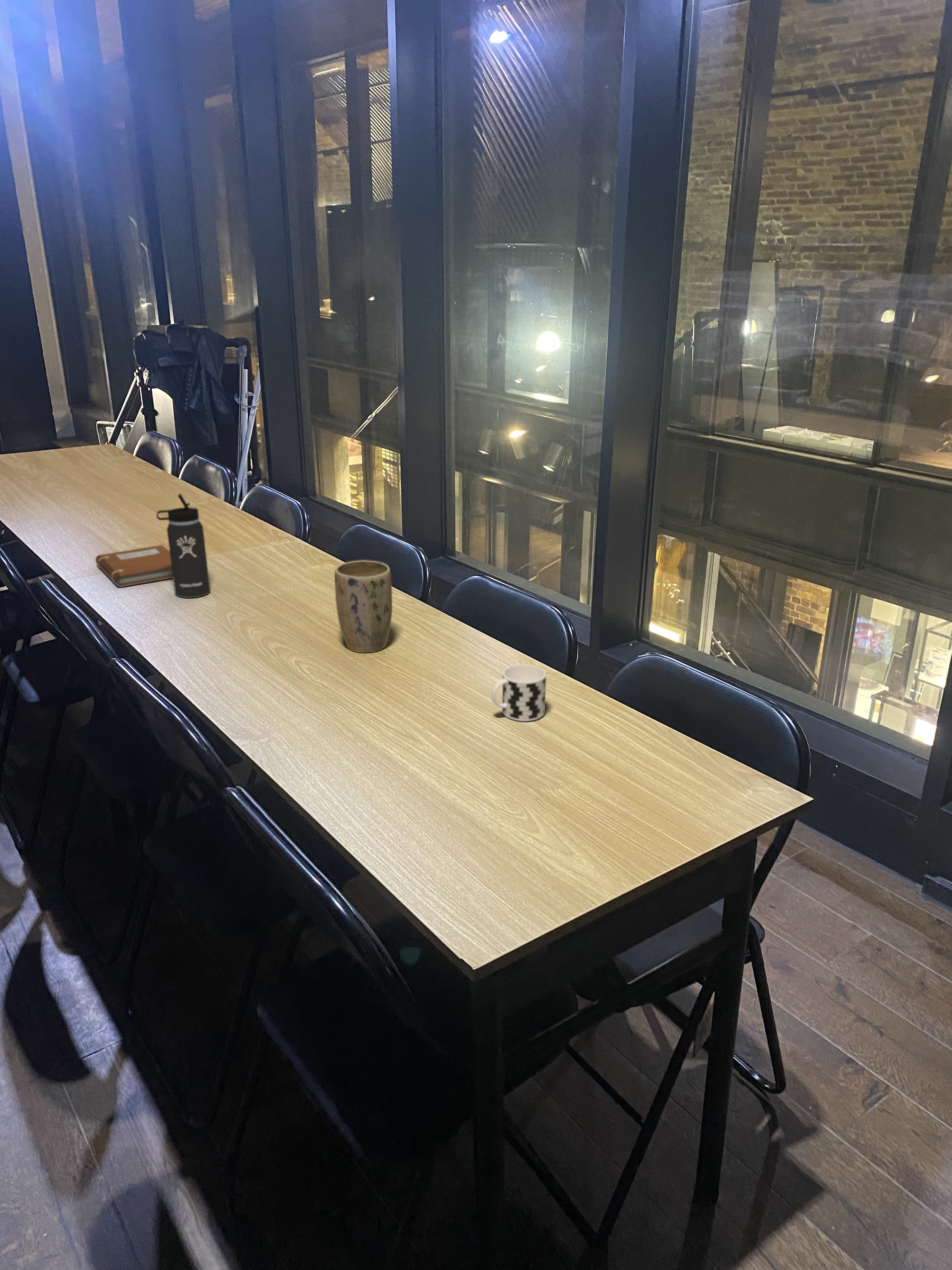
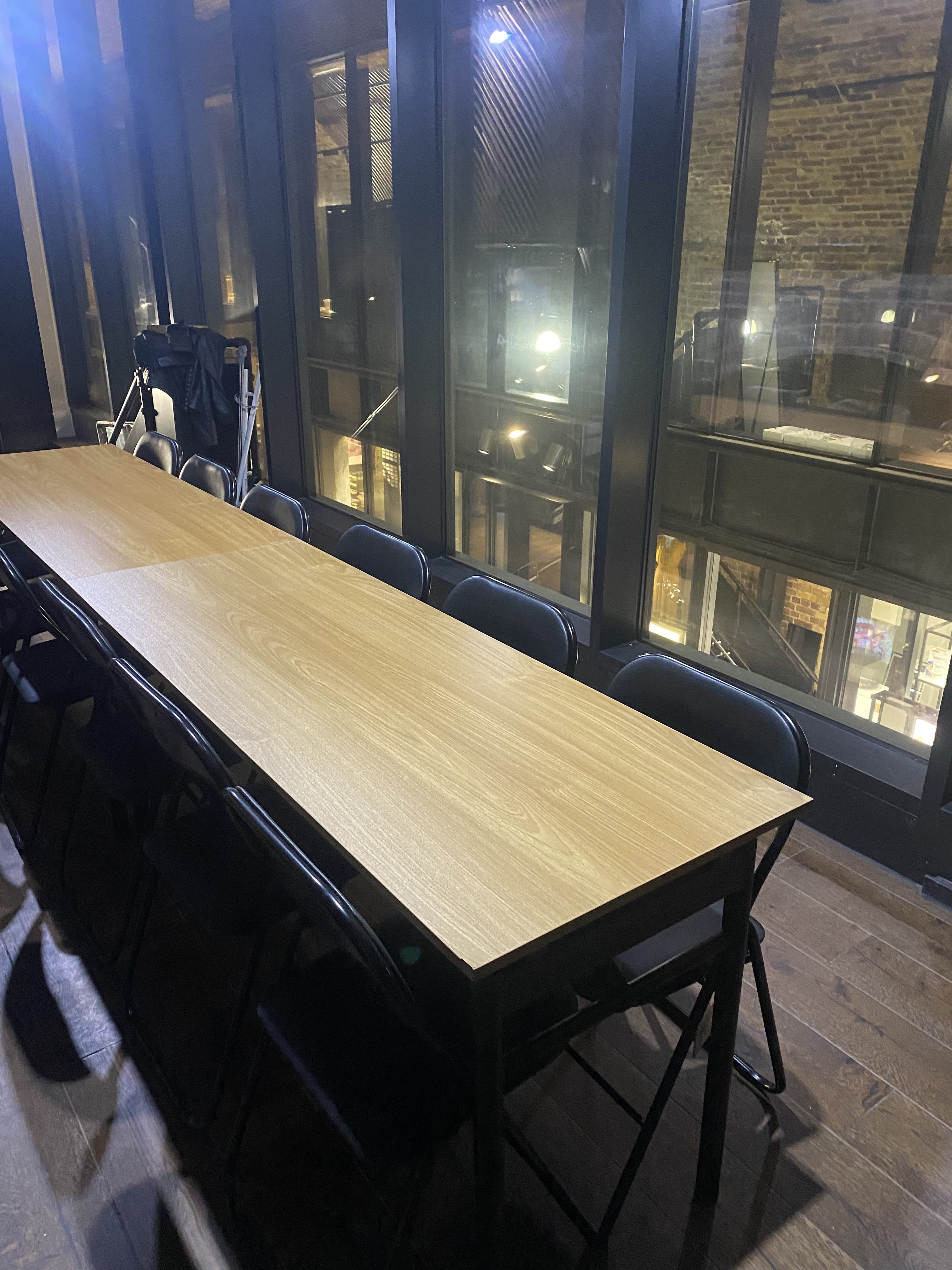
- plant pot (364, 608)
- notebook (140, 564)
- thermos bottle (183, 544)
- cup (518, 694)
